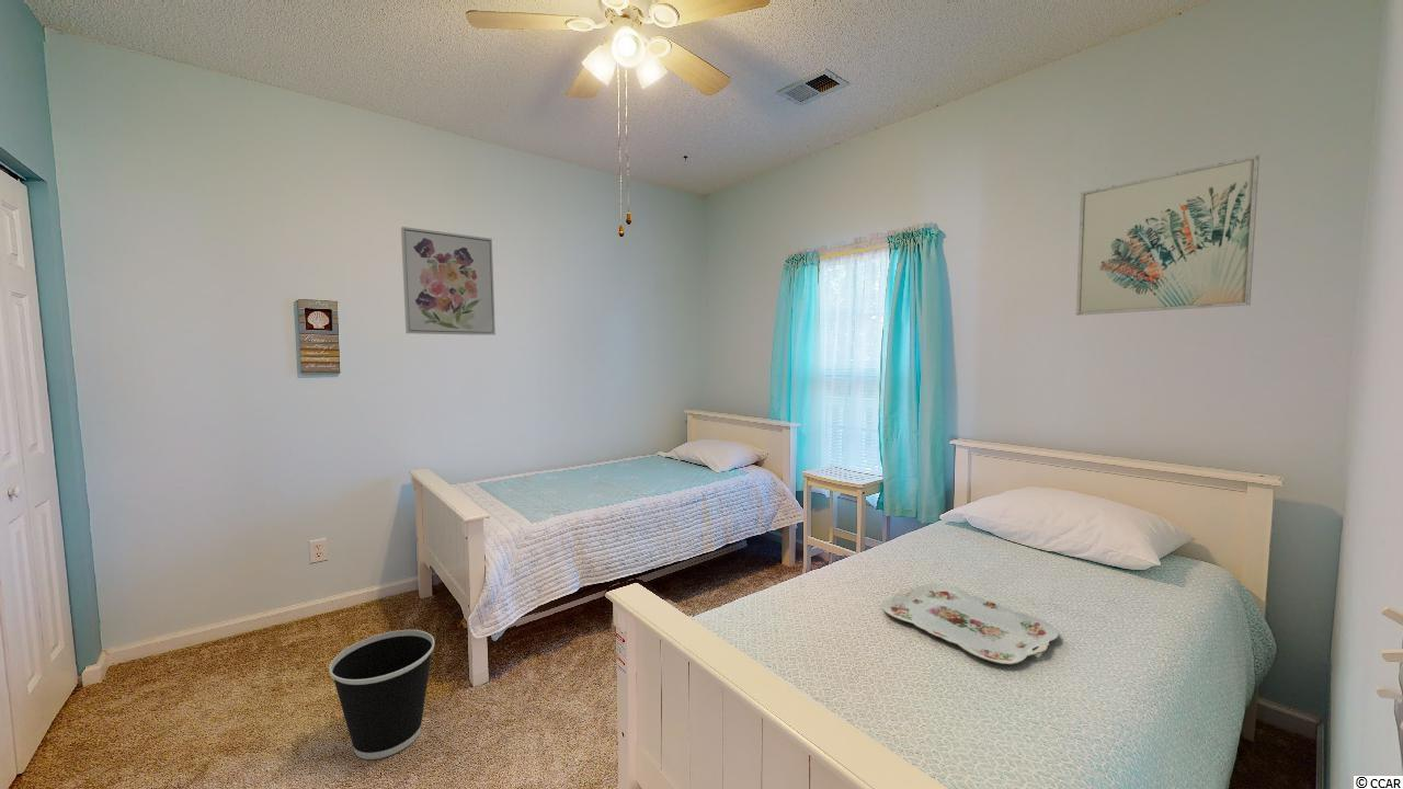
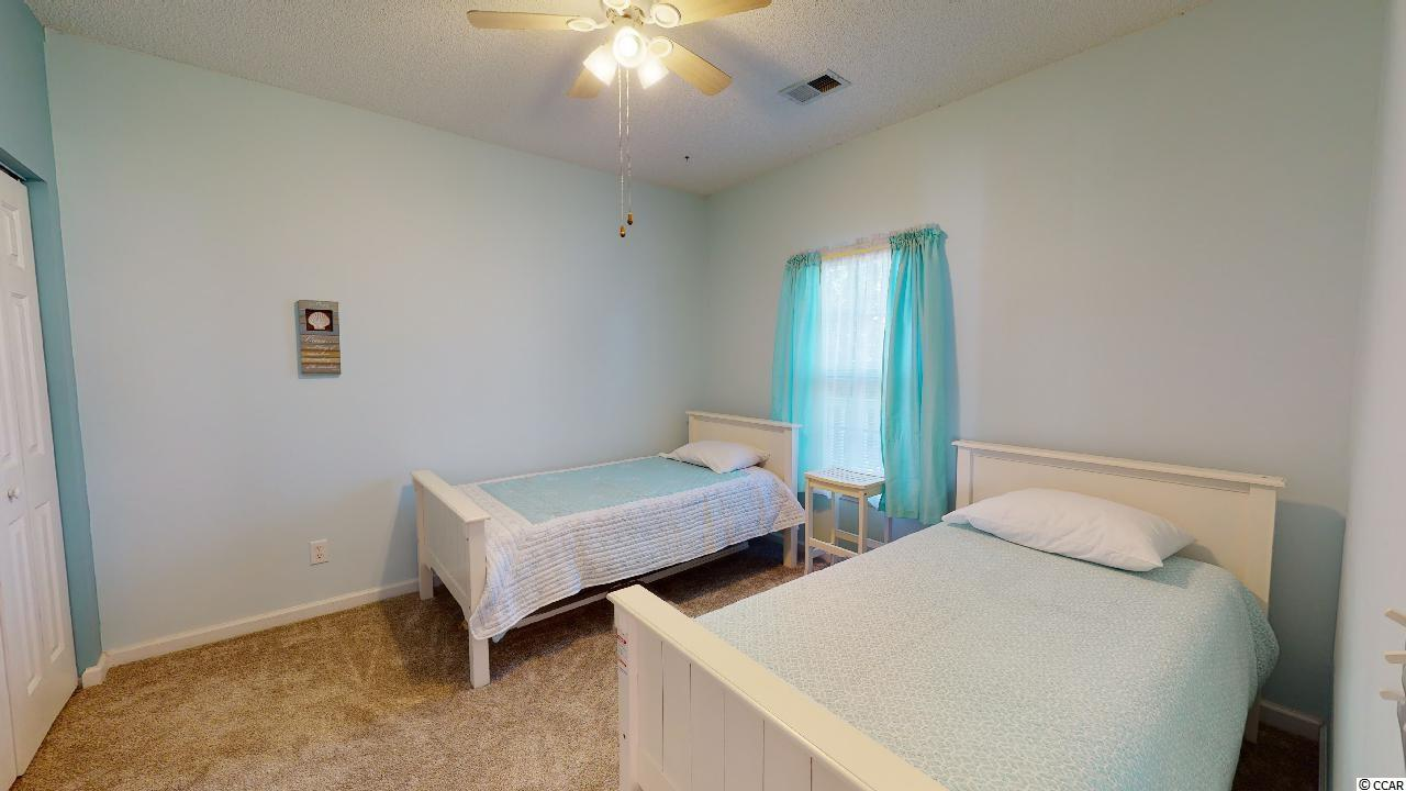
- wall art (450, 284)
- wall art (1157, 243)
- wastebasket (386, 695)
- serving tray (965, 619)
